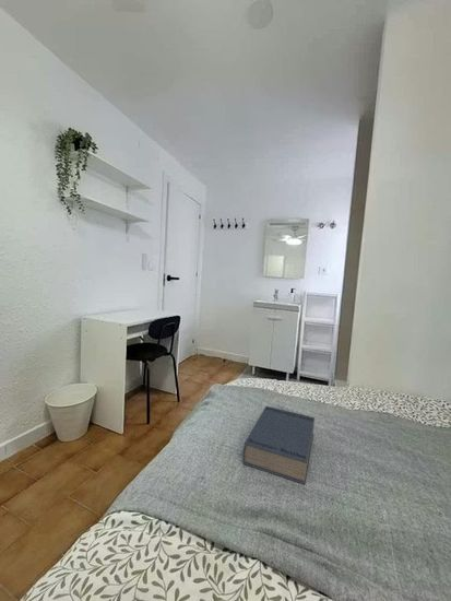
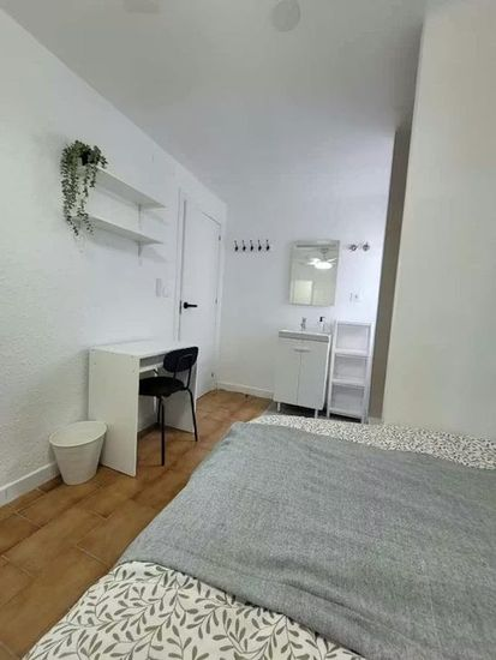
- book (282, 438)
